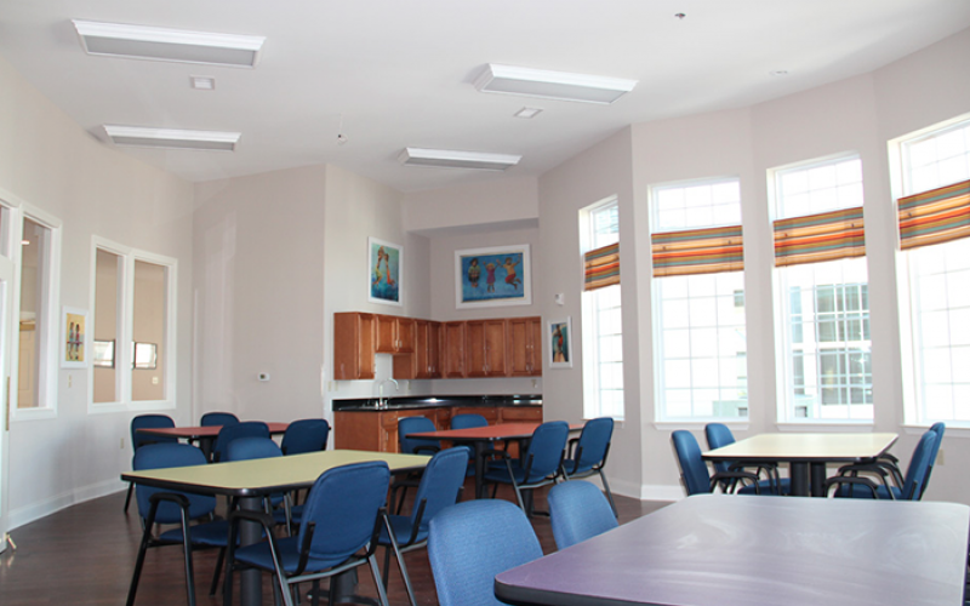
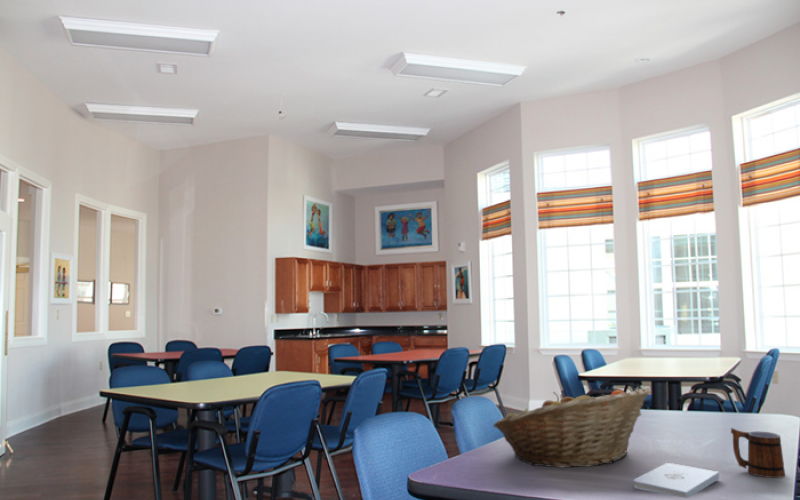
+ notepad (676, 479)
+ fruit basket (574, 420)
+ mug (757, 451)
